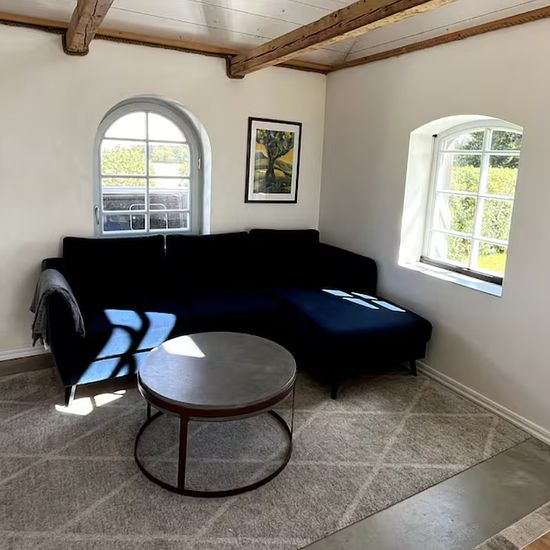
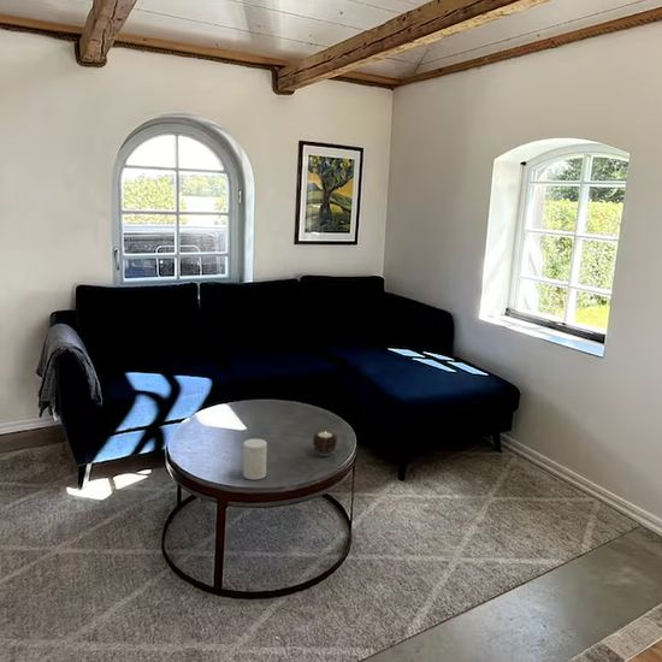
+ candle (324, 442)
+ cup (254, 459)
